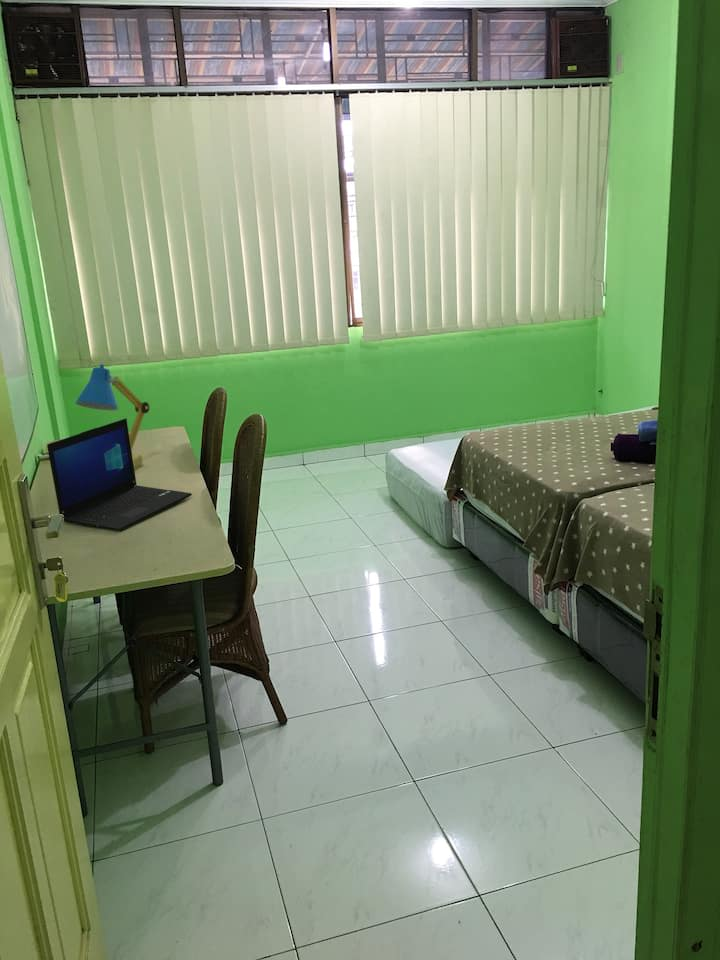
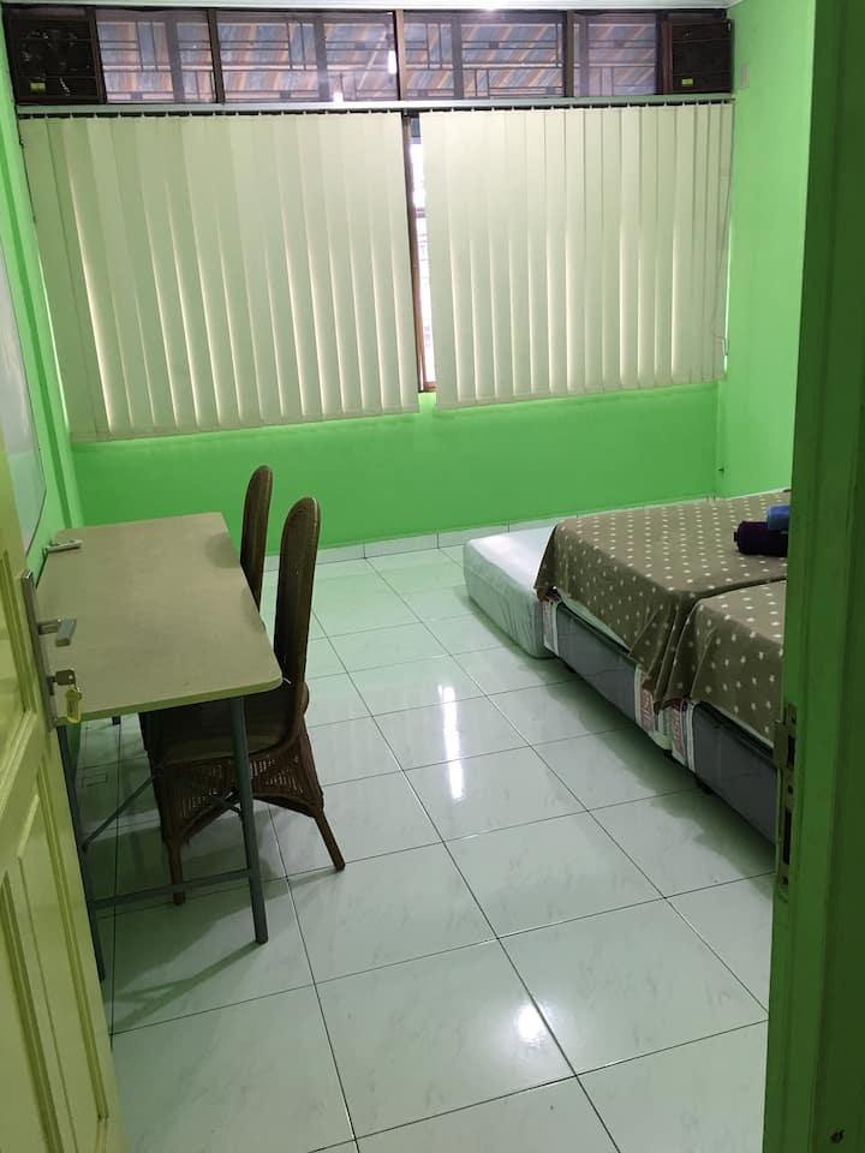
- laptop (122, 471)
- desk lamp (116, 409)
